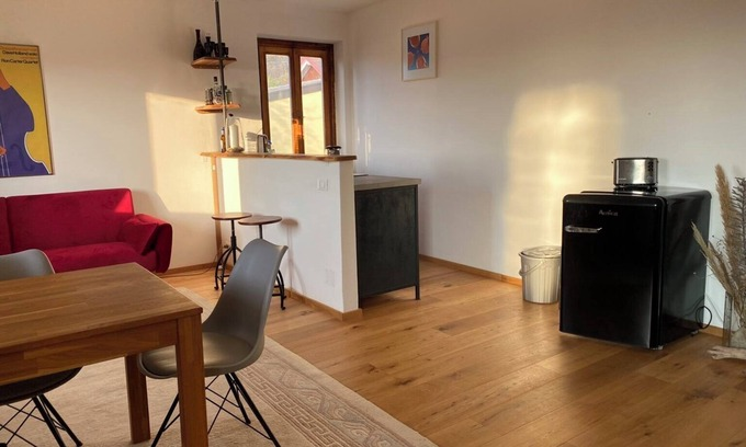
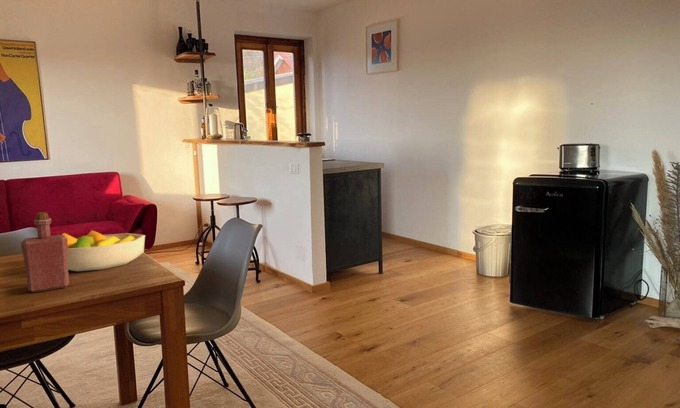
+ bottle (45, 250)
+ fruit bowl (97, 247)
